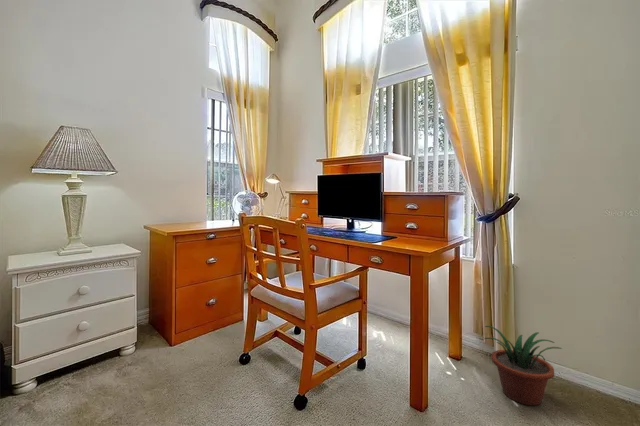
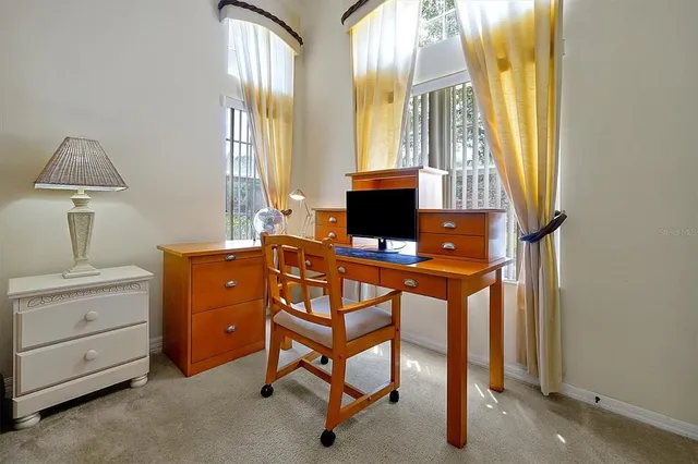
- potted plant (520, 363)
